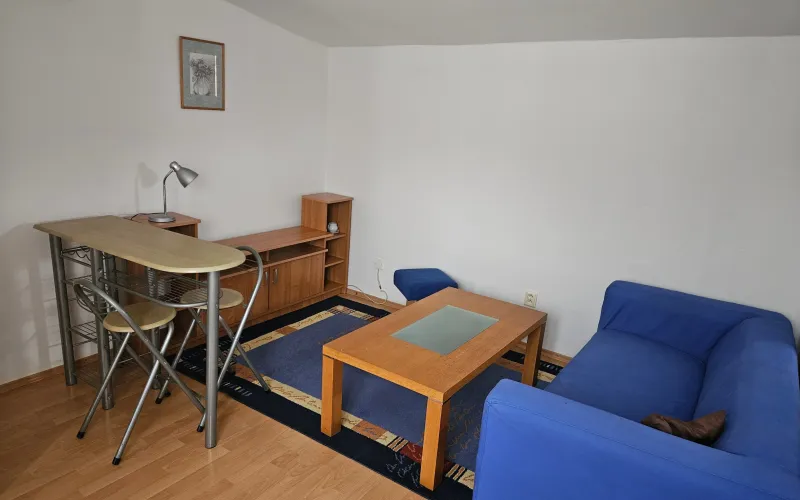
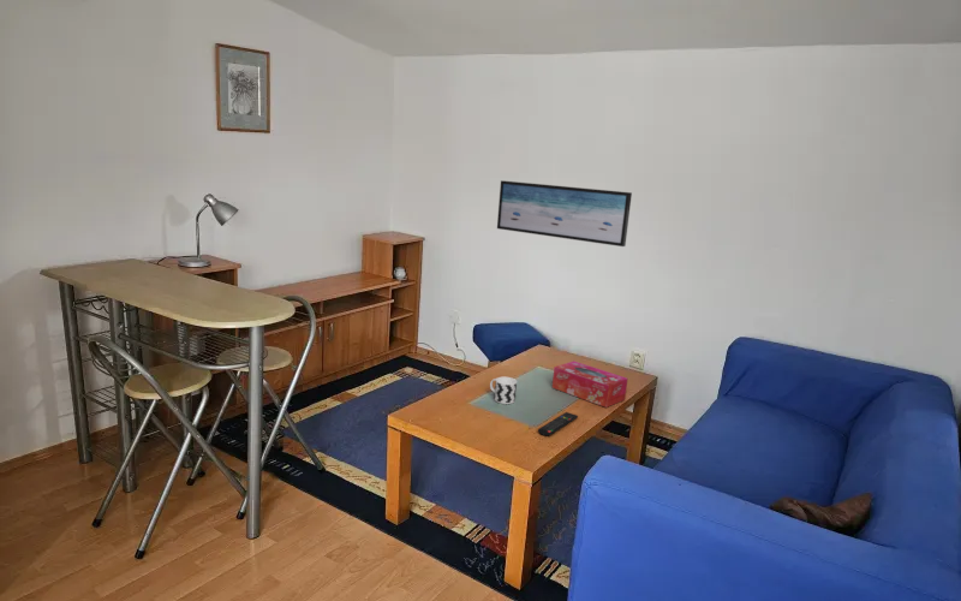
+ cup (502, 389)
+ wall art (560, 212)
+ tissue box (589, 382)
+ remote control (557, 423)
